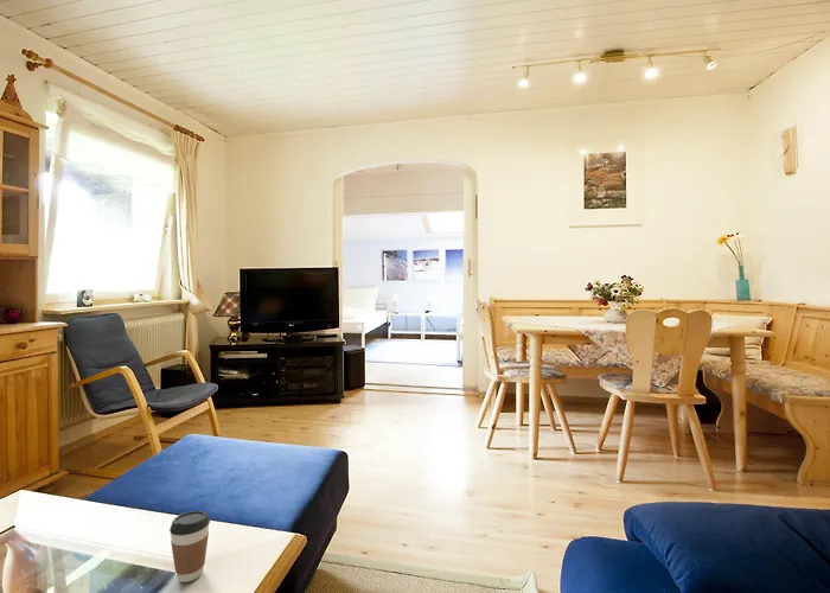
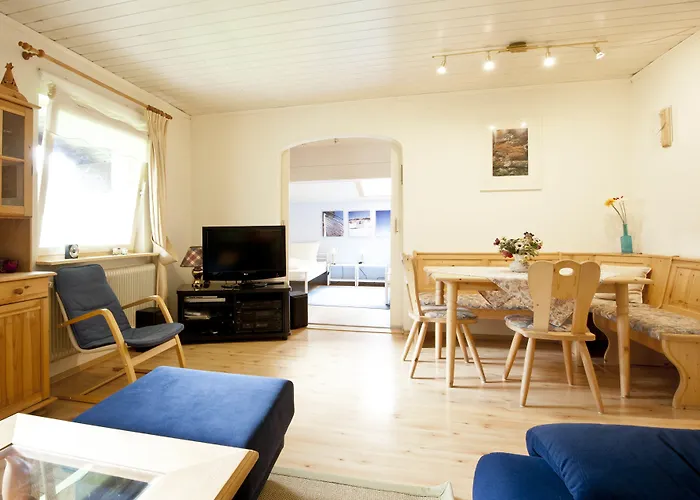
- coffee cup (190, 546)
